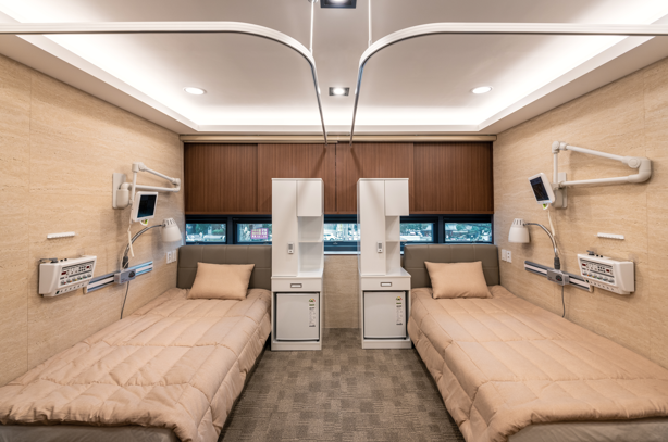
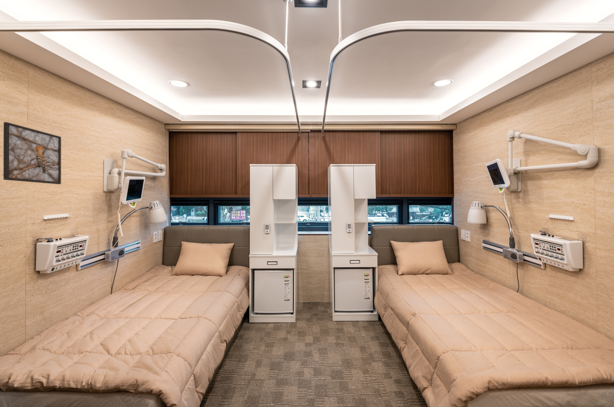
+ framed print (35, 156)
